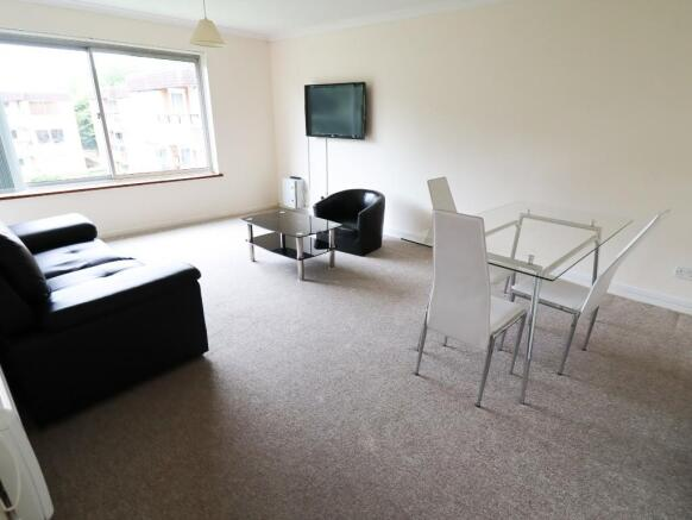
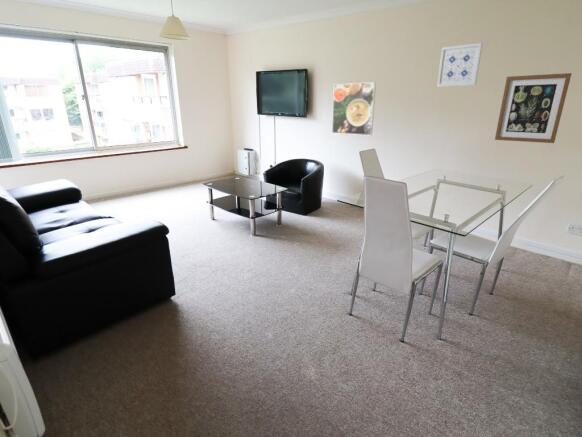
+ wall art (530, 109)
+ wall art (458, 66)
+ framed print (352, 109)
